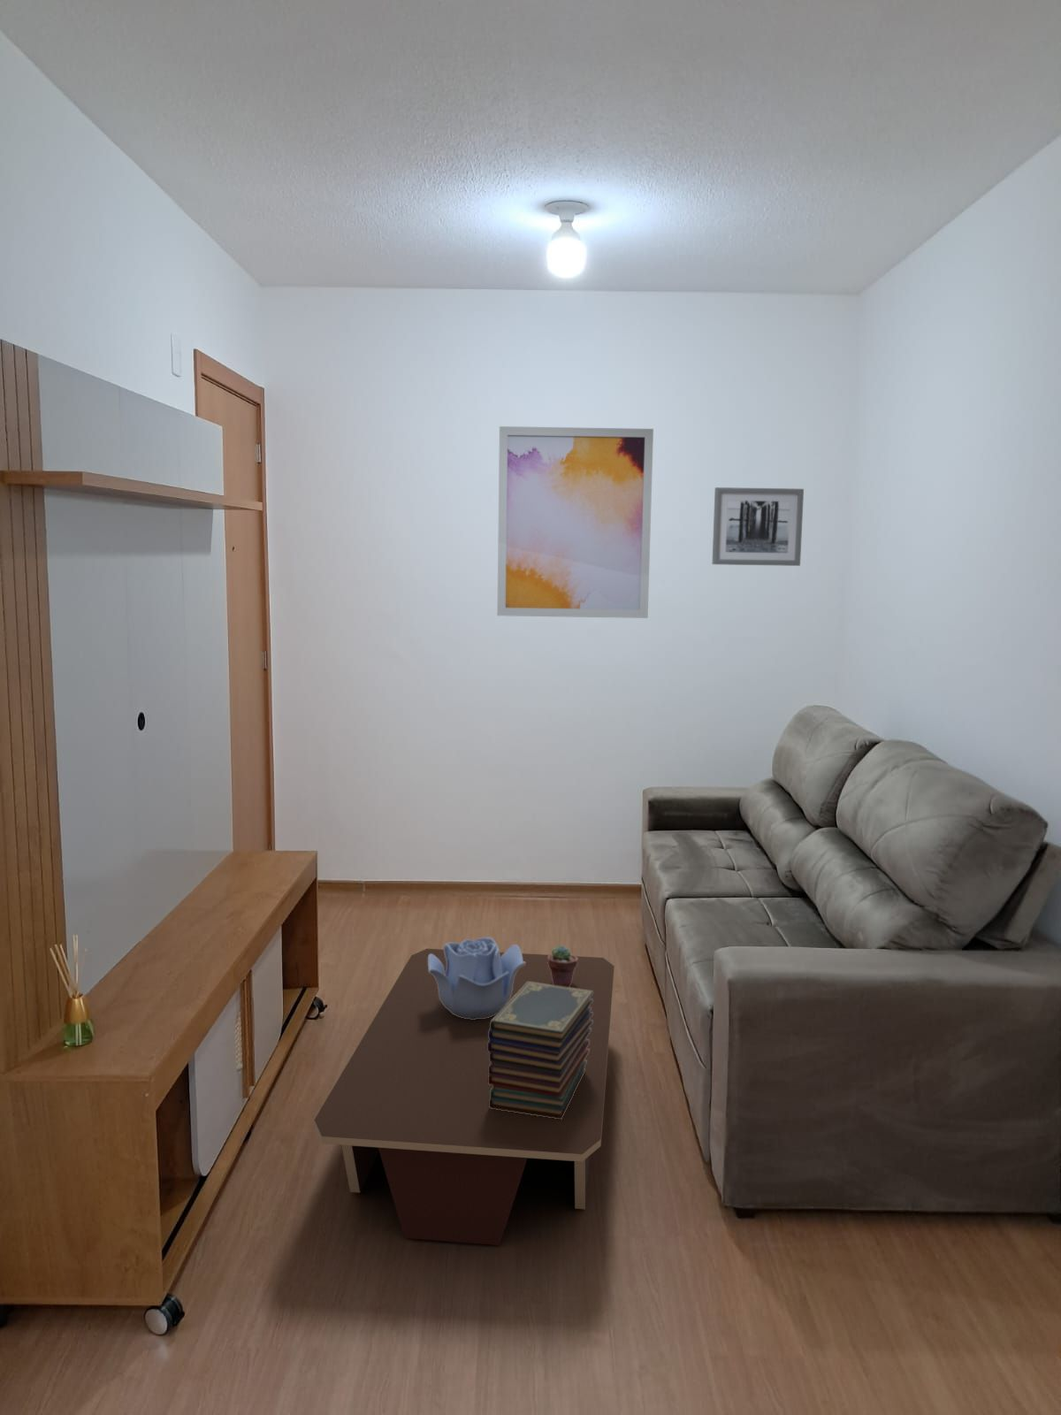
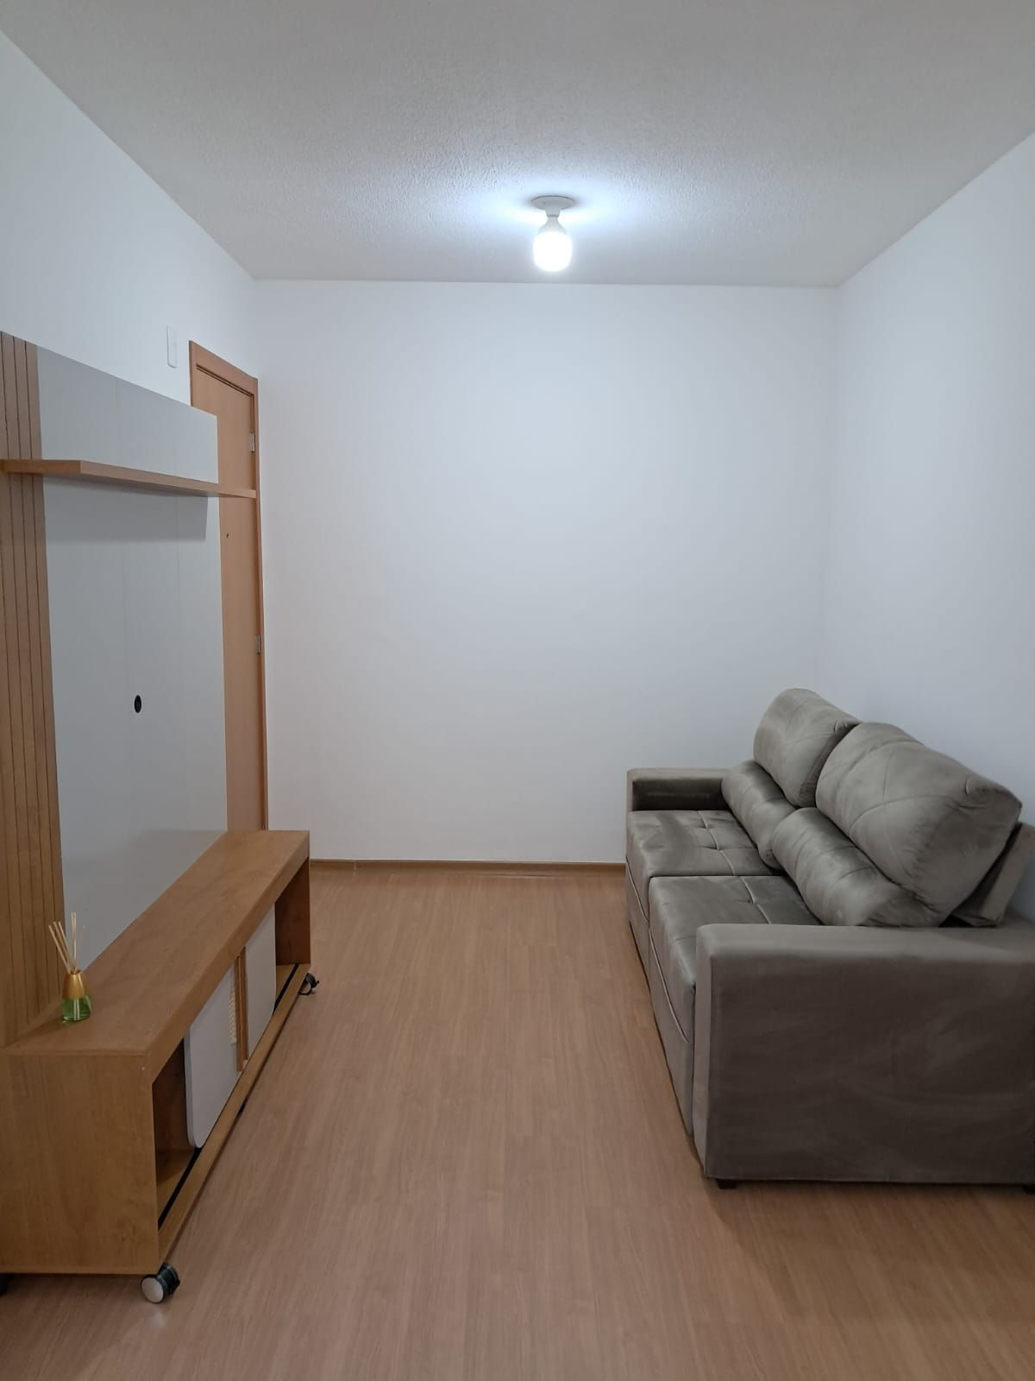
- book stack (542, 1046)
- decorative bowl (477, 977)
- coffee table (487, 1077)
- wall art (757, 526)
- wall art (574, 523)
- potted succulent (563, 965)
